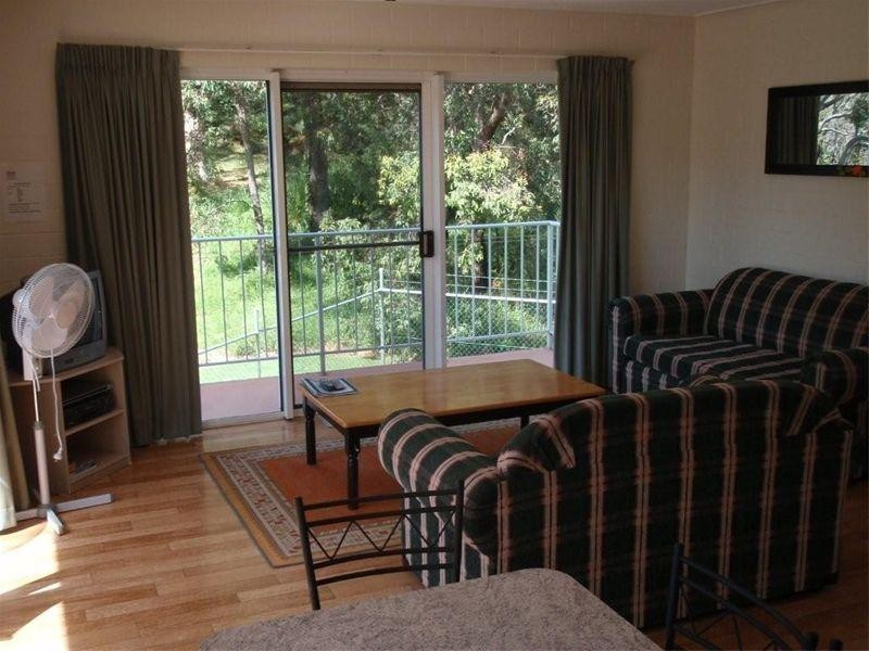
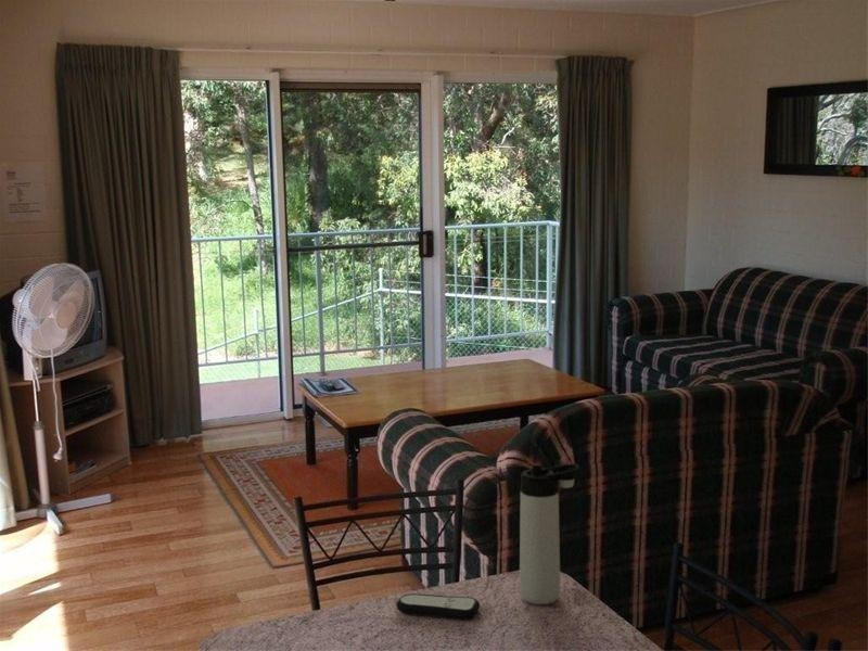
+ thermos bottle (549, 532)
+ remote control (437, 605)
